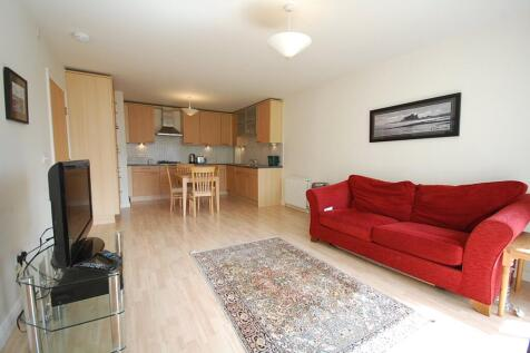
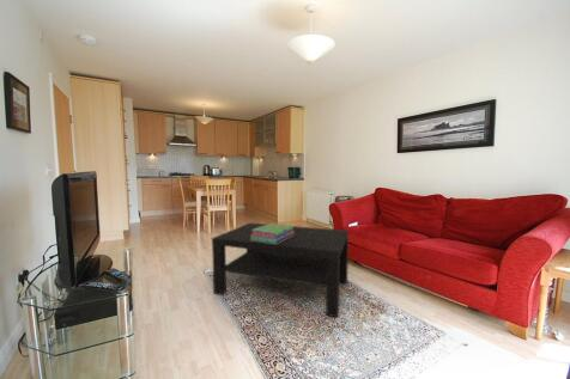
+ coffee table (284, 259)
+ stack of books (272, 232)
